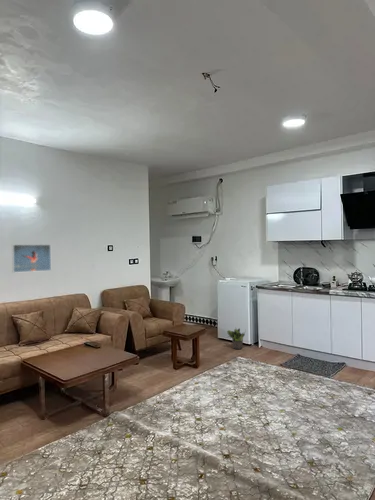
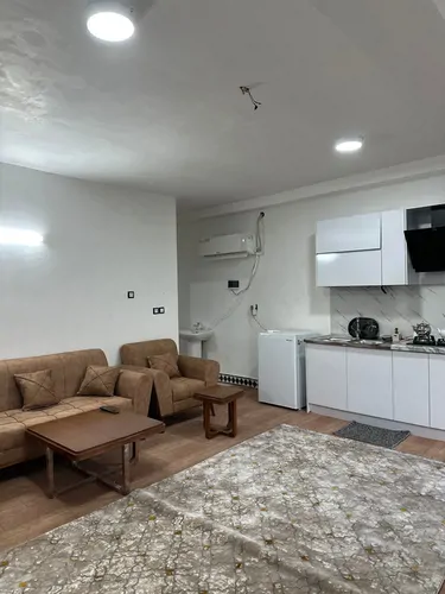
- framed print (32, 257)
- potted plant (236, 336)
